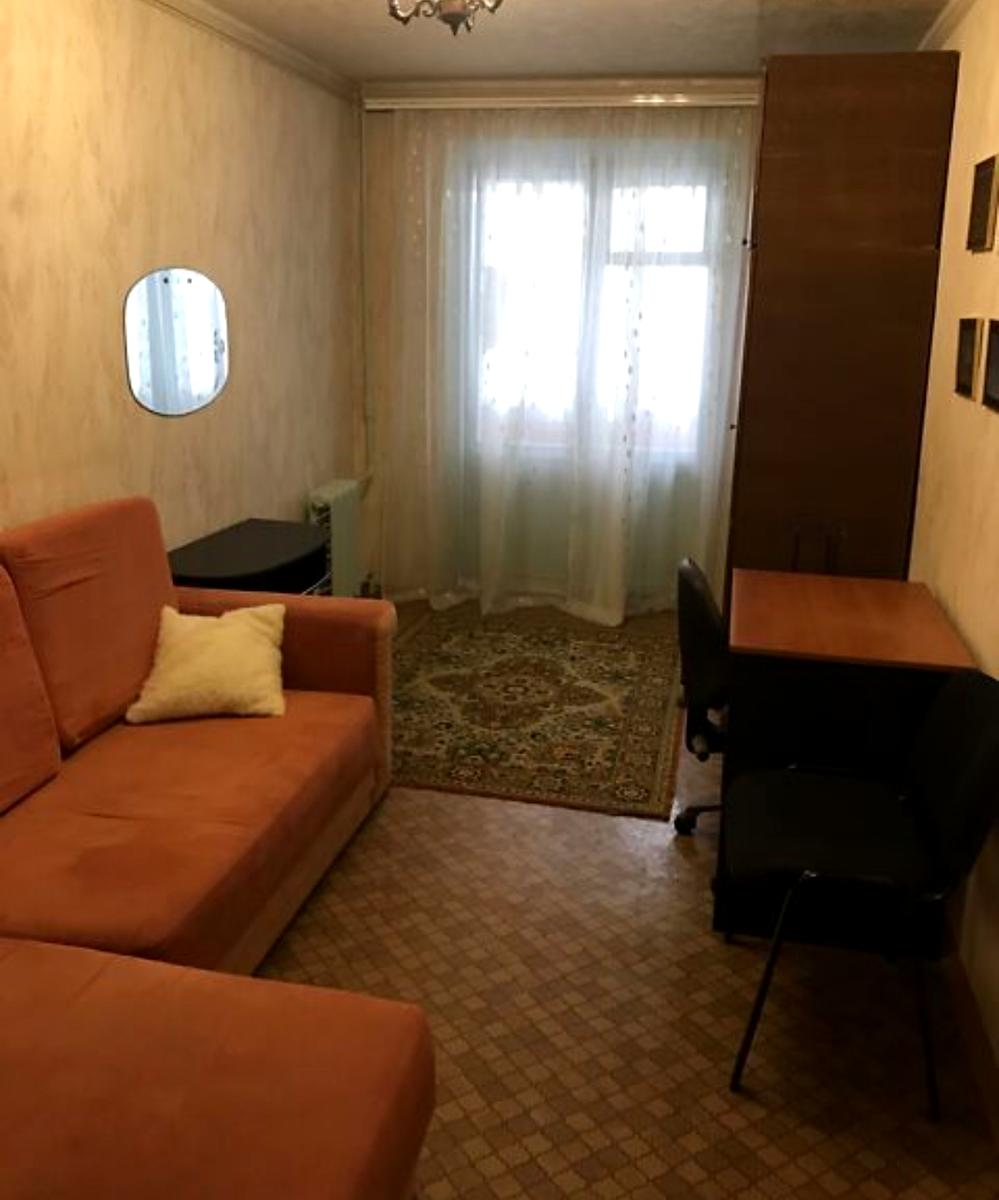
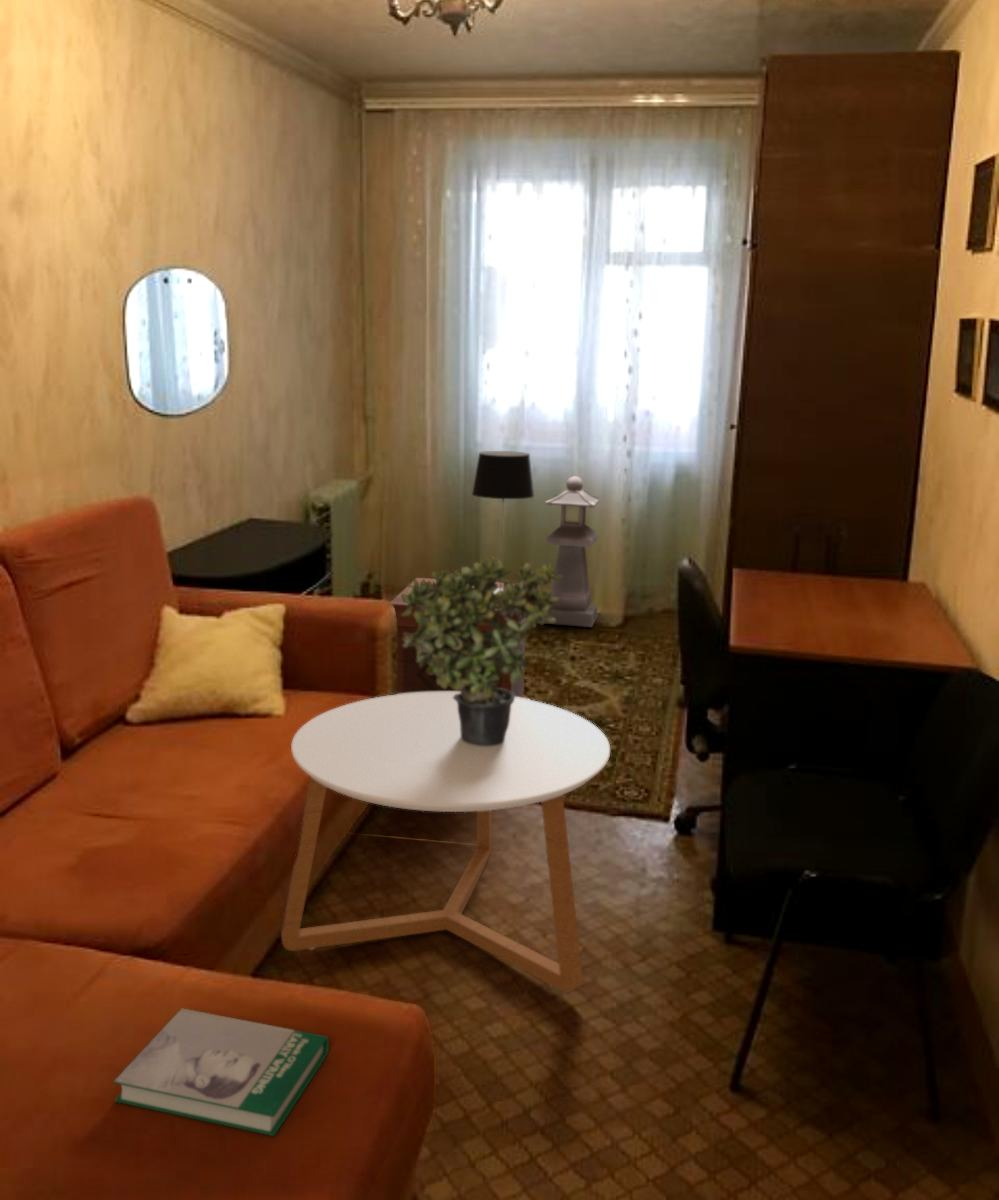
+ coffee table (451, 811)
+ lantern (572, 548)
+ table lamp (502, 524)
+ book (225, 1066)
+ side table (468, 645)
+ potted plant (479, 645)
